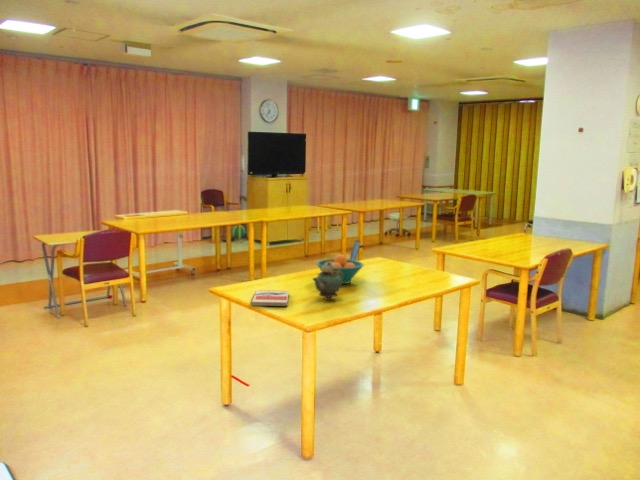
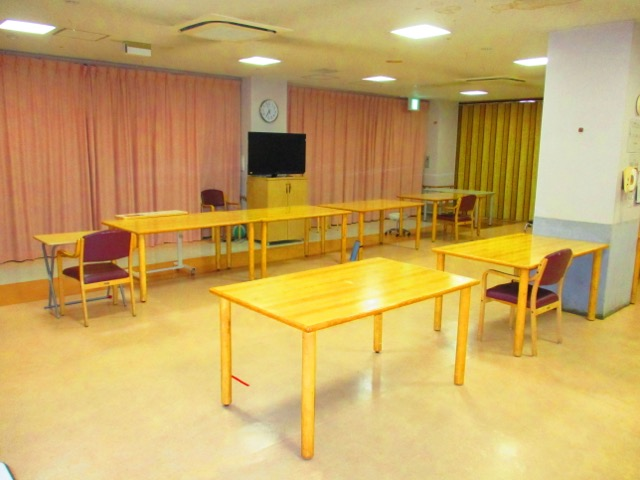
- teapot (327, 280)
- fruit bowl (339, 268)
- book (270, 298)
